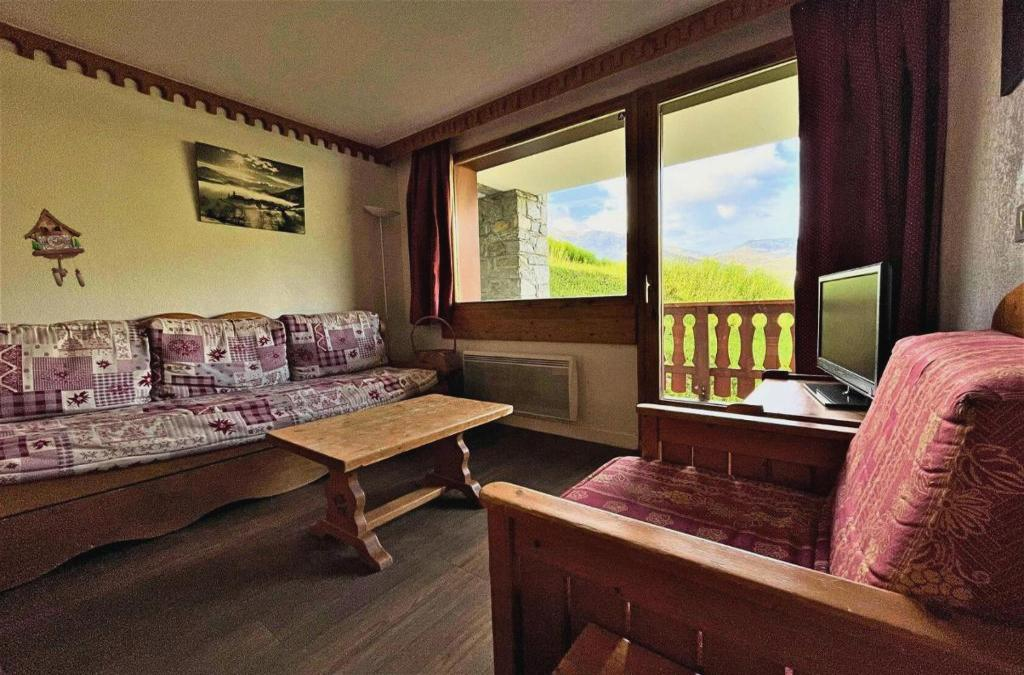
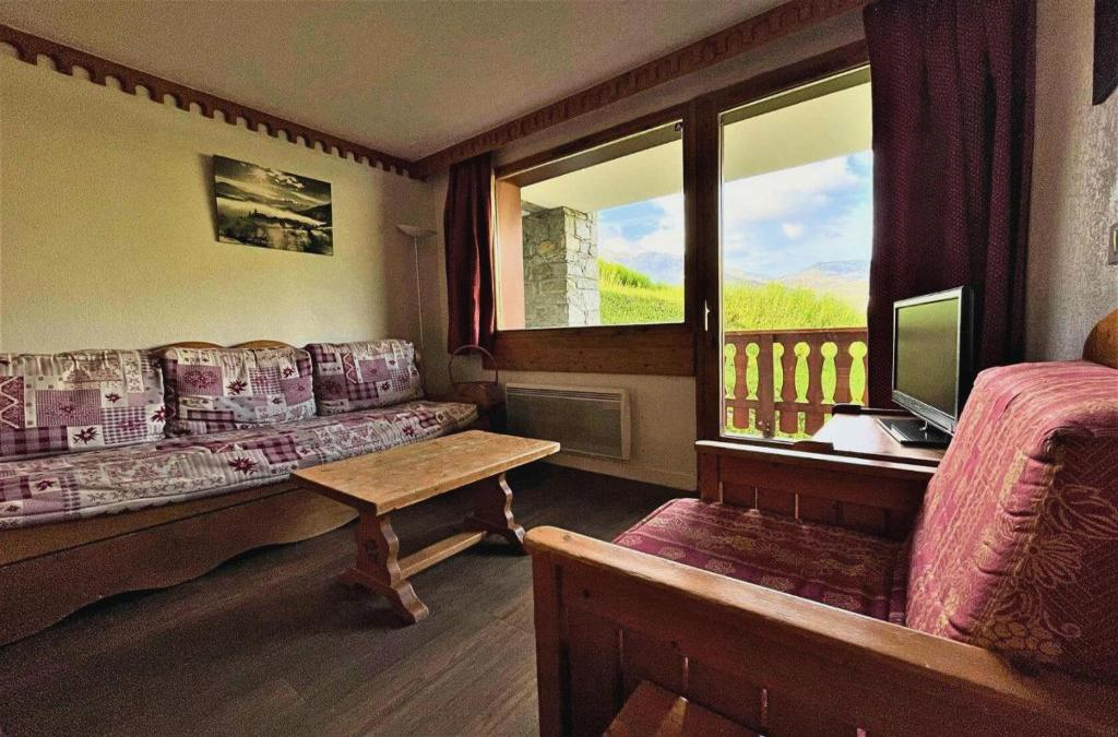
- cuckoo clock (54, 248)
